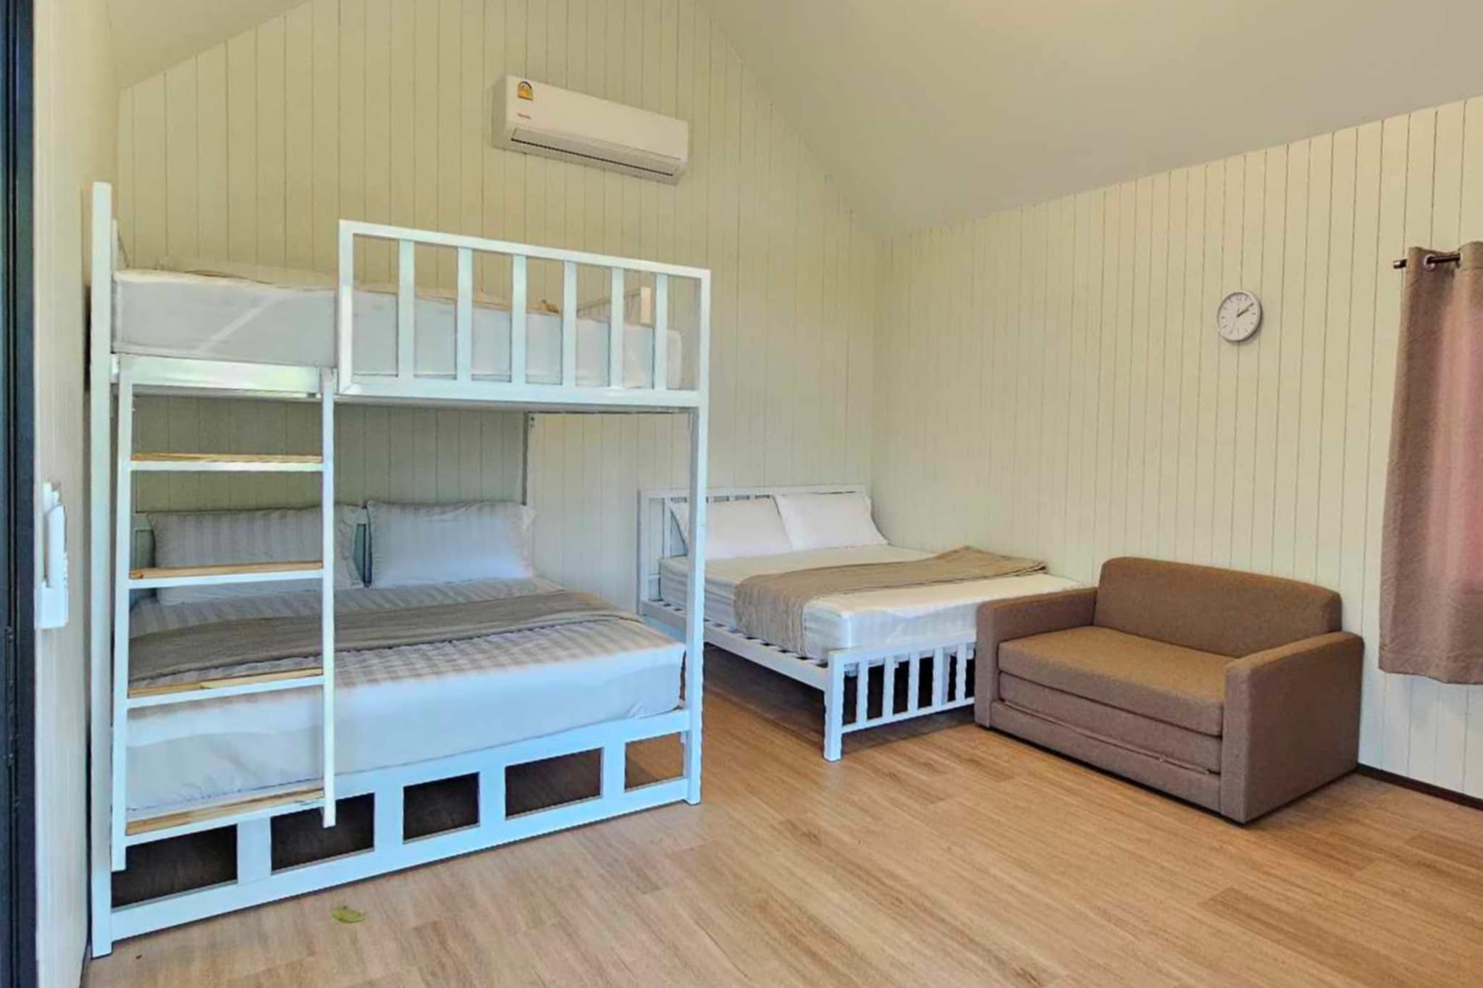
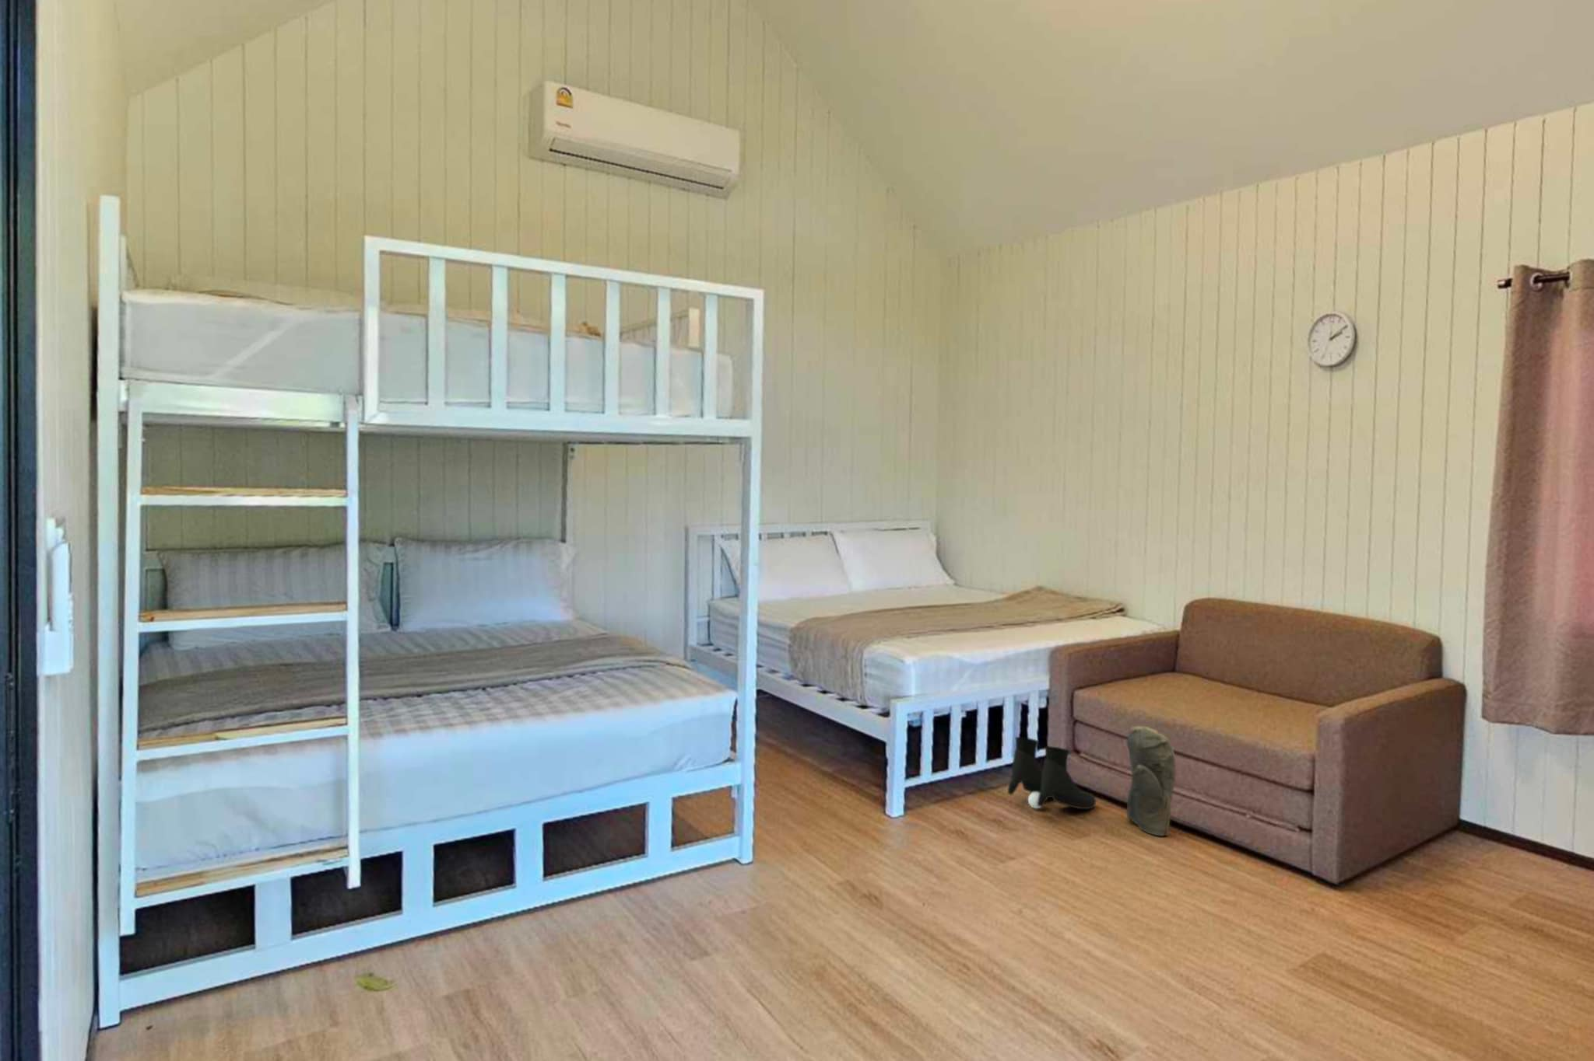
+ knee pad (1144, 778)
+ boots (1052, 771)
